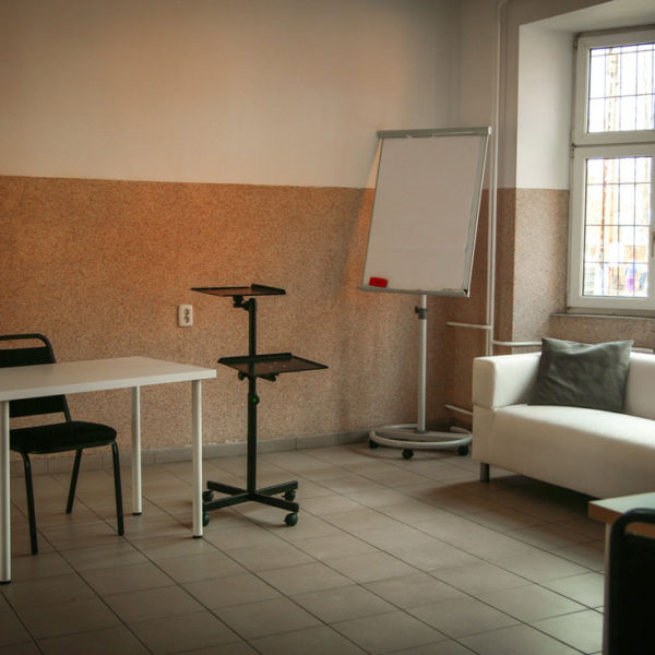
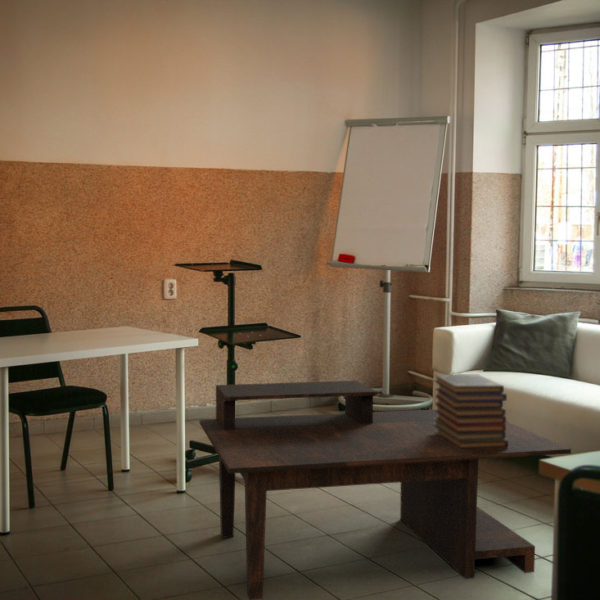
+ coffee table (371, 474)
+ book stack (468, 409)
